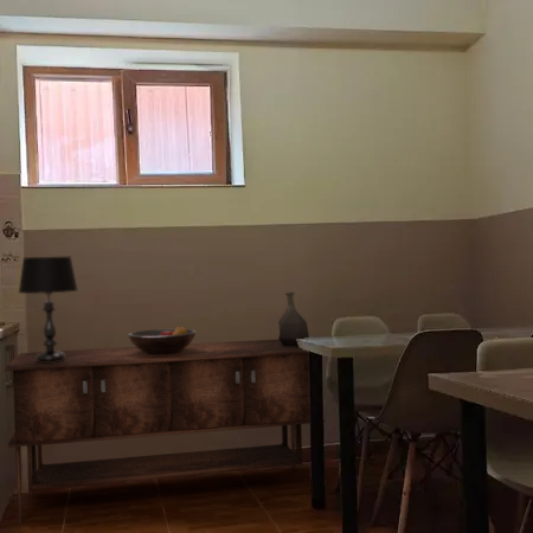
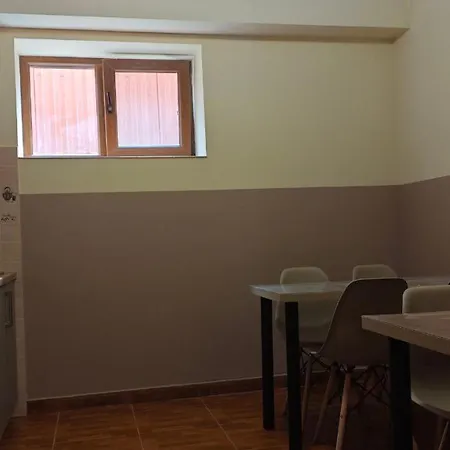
- table lamp (49, 308)
- sideboard (168, 422)
- fruit bowl (162, 339)
- vase (291, 317)
